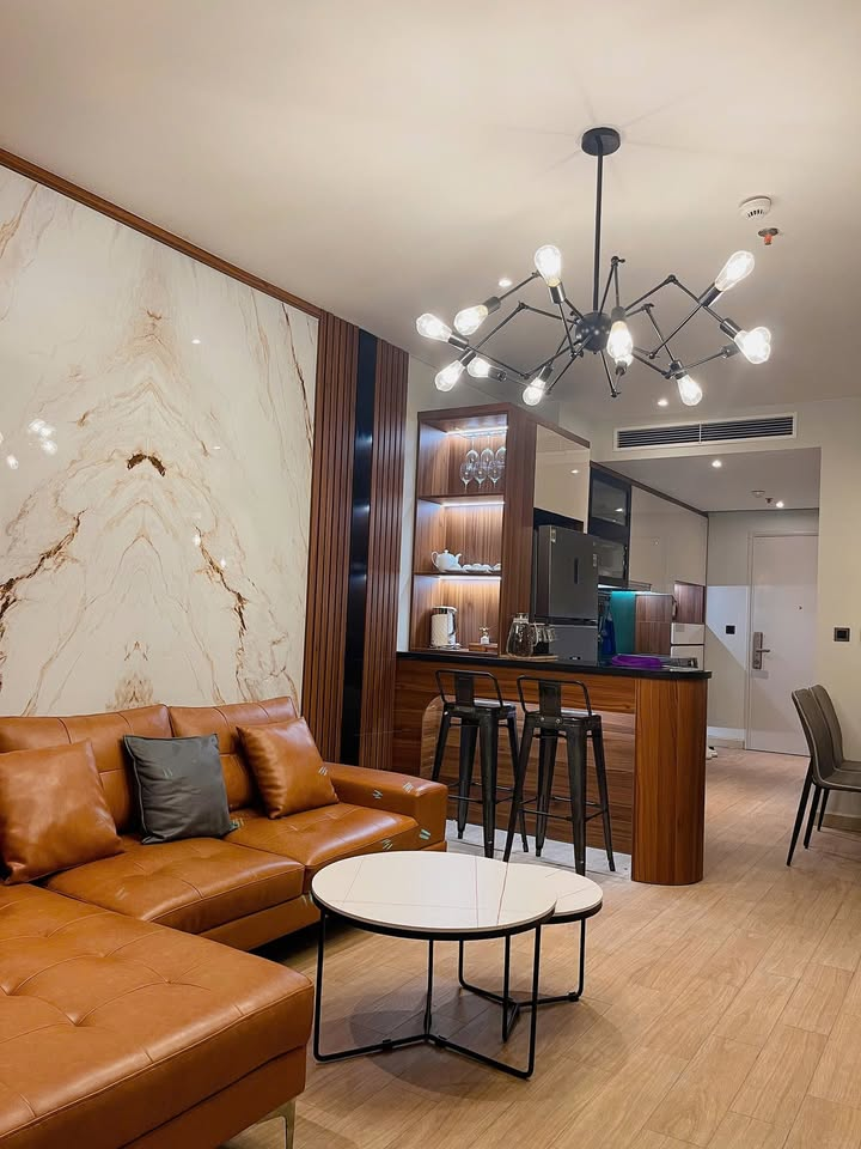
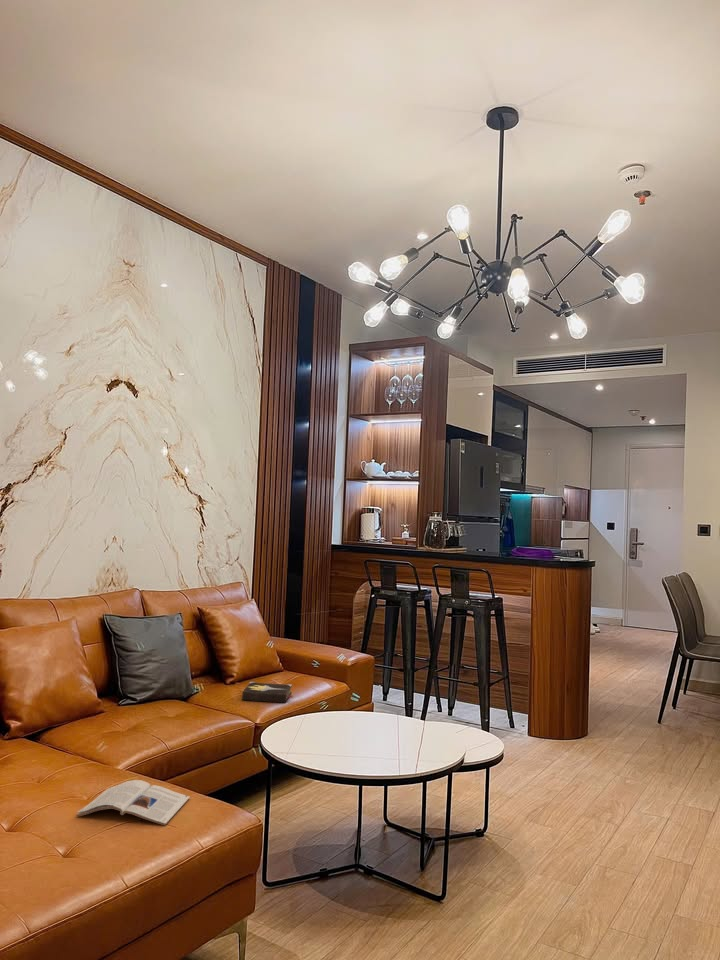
+ magazine (135, 799)
+ hardback book (267, 691)
